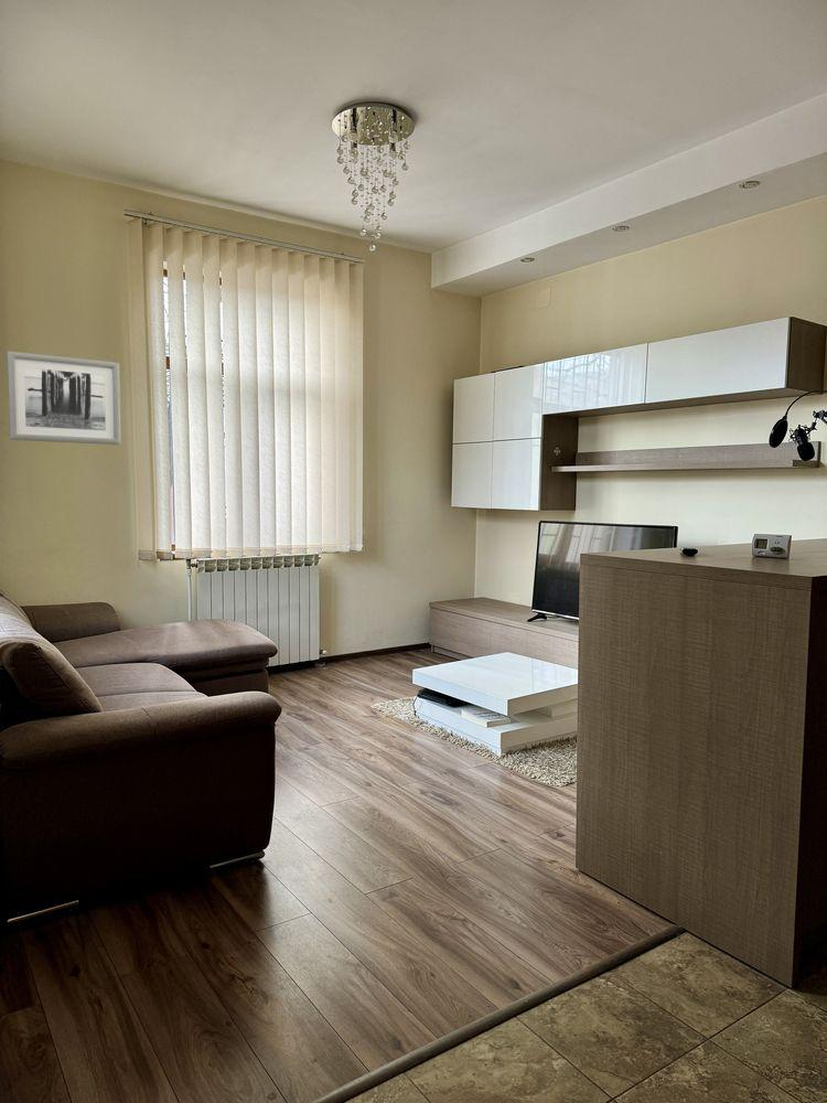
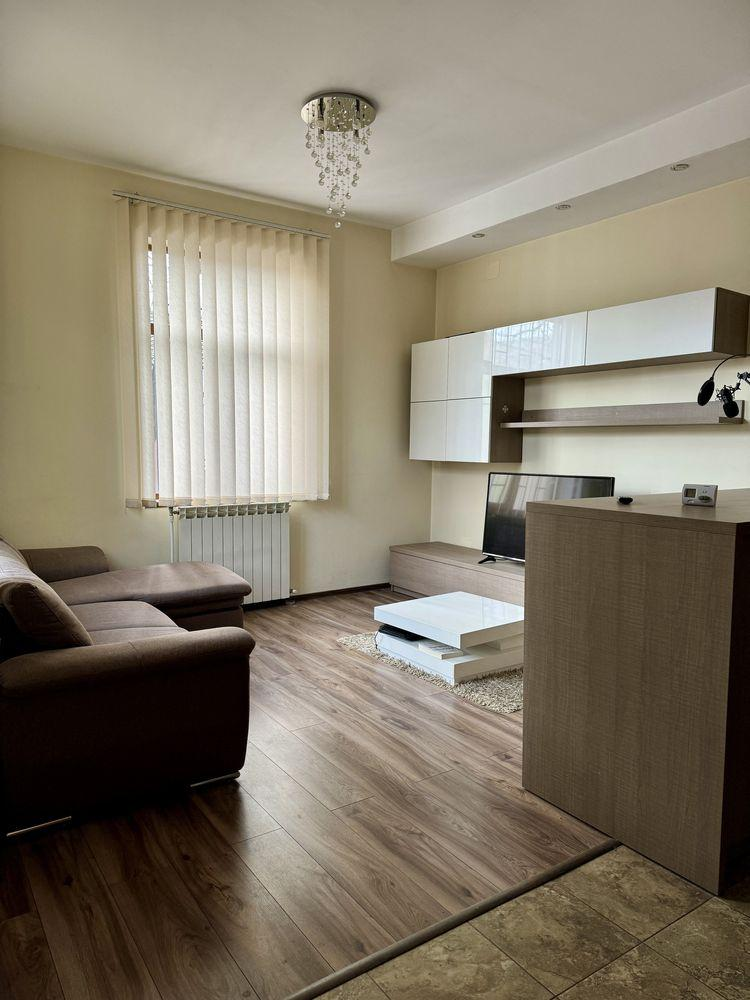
- wall art (66, 399)
